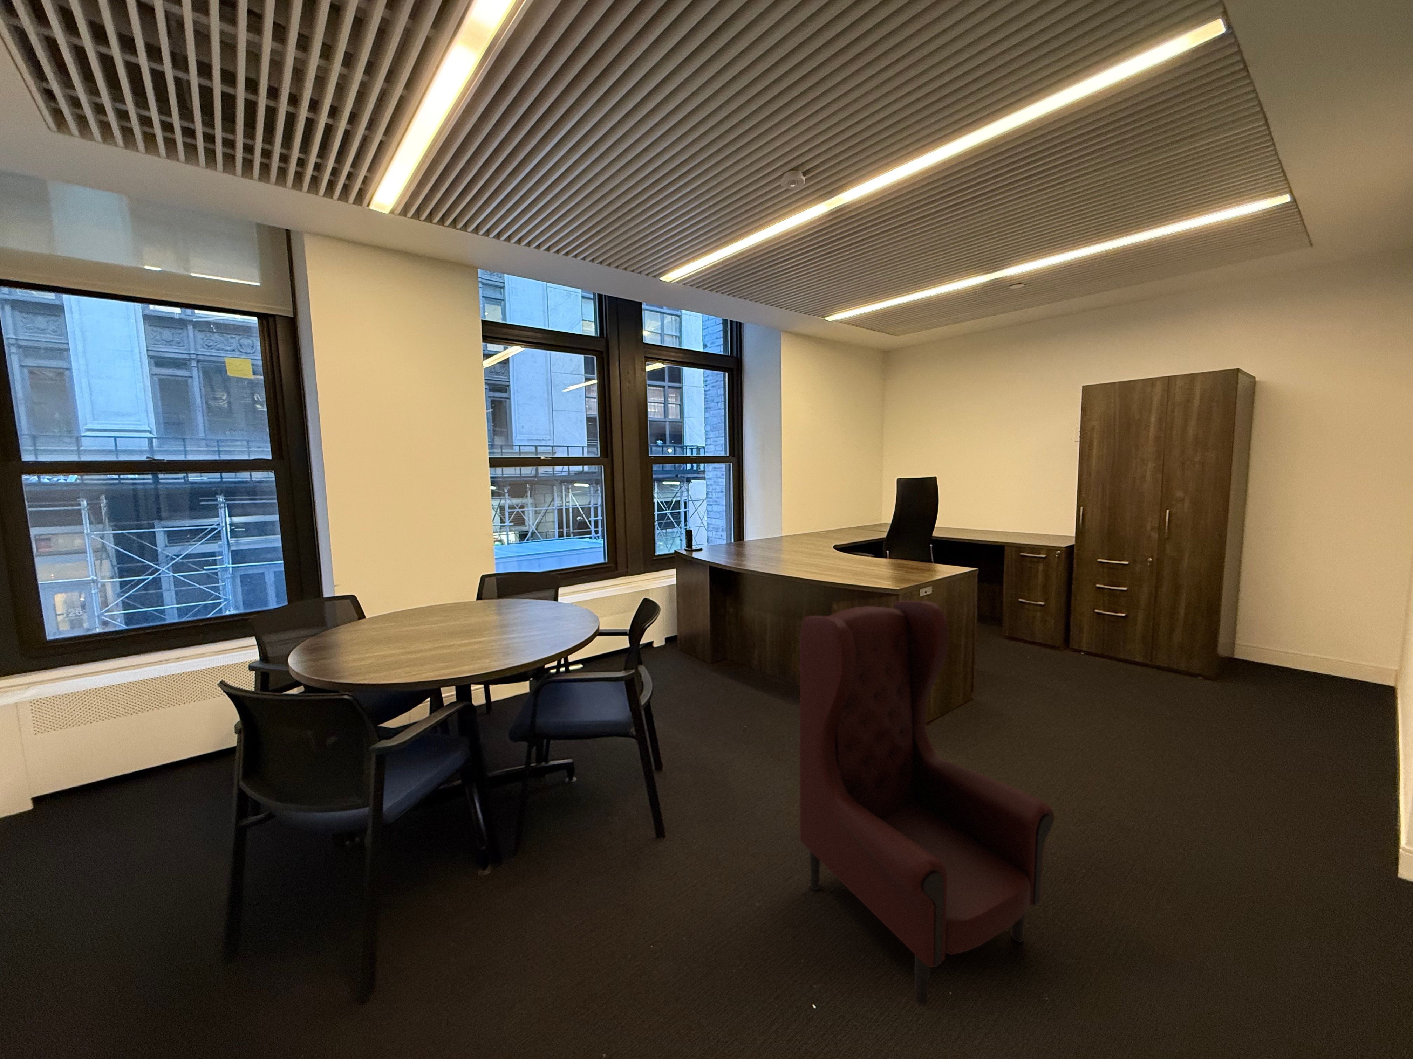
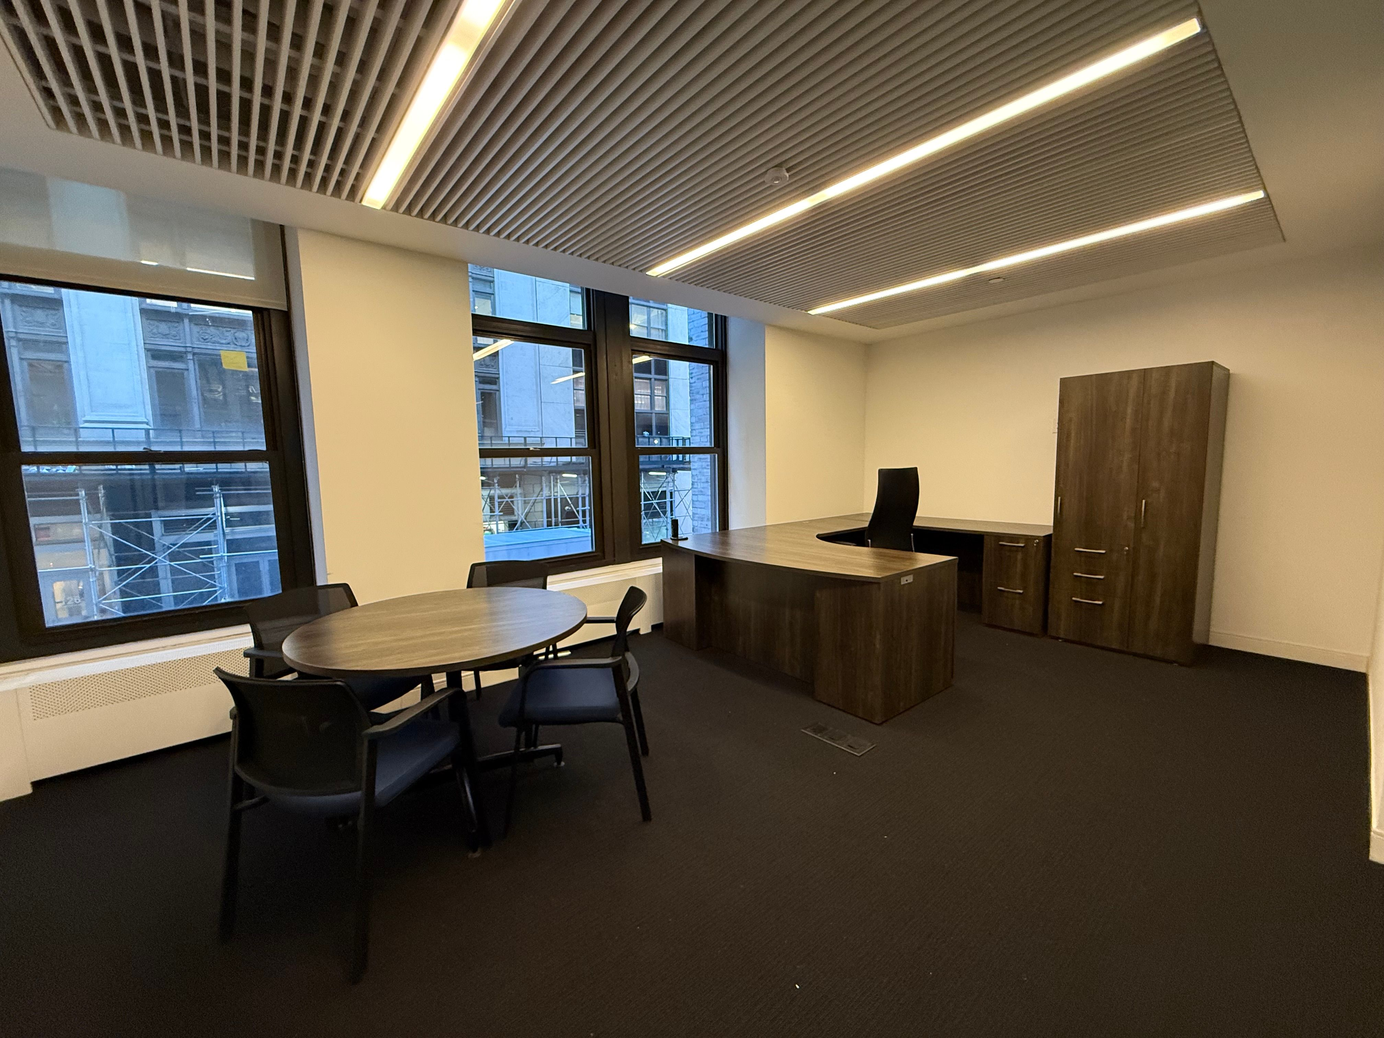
- armchair (917, 772)
